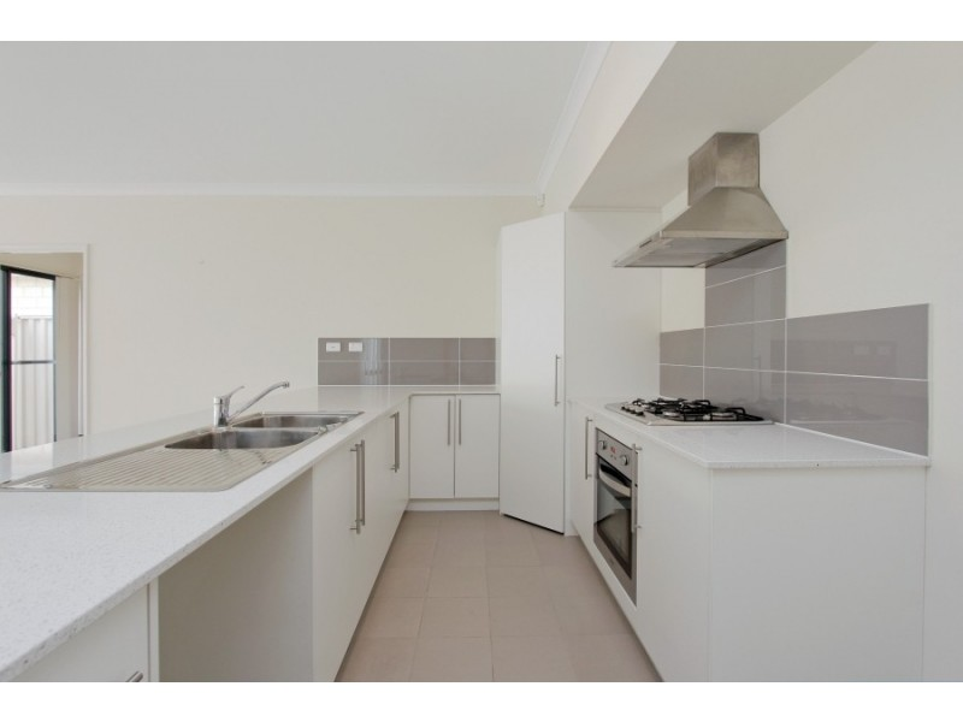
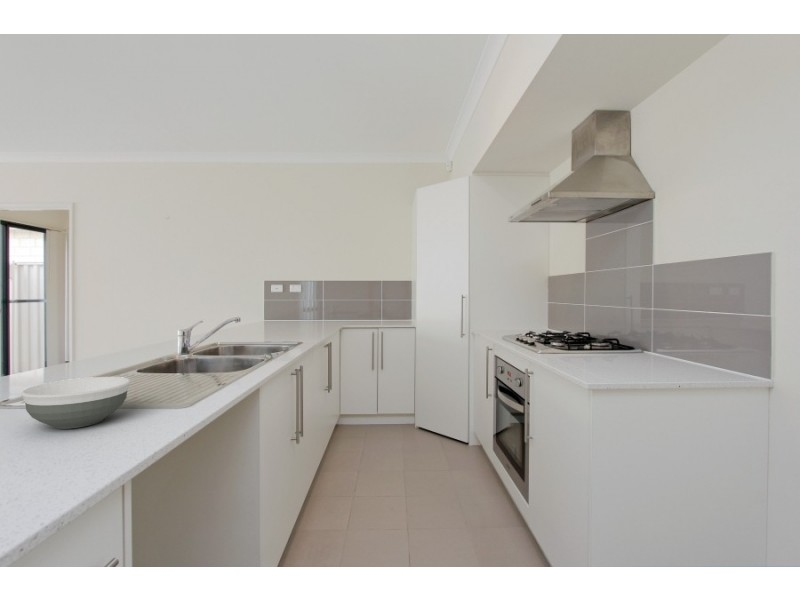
+ bowl (79, 403)
